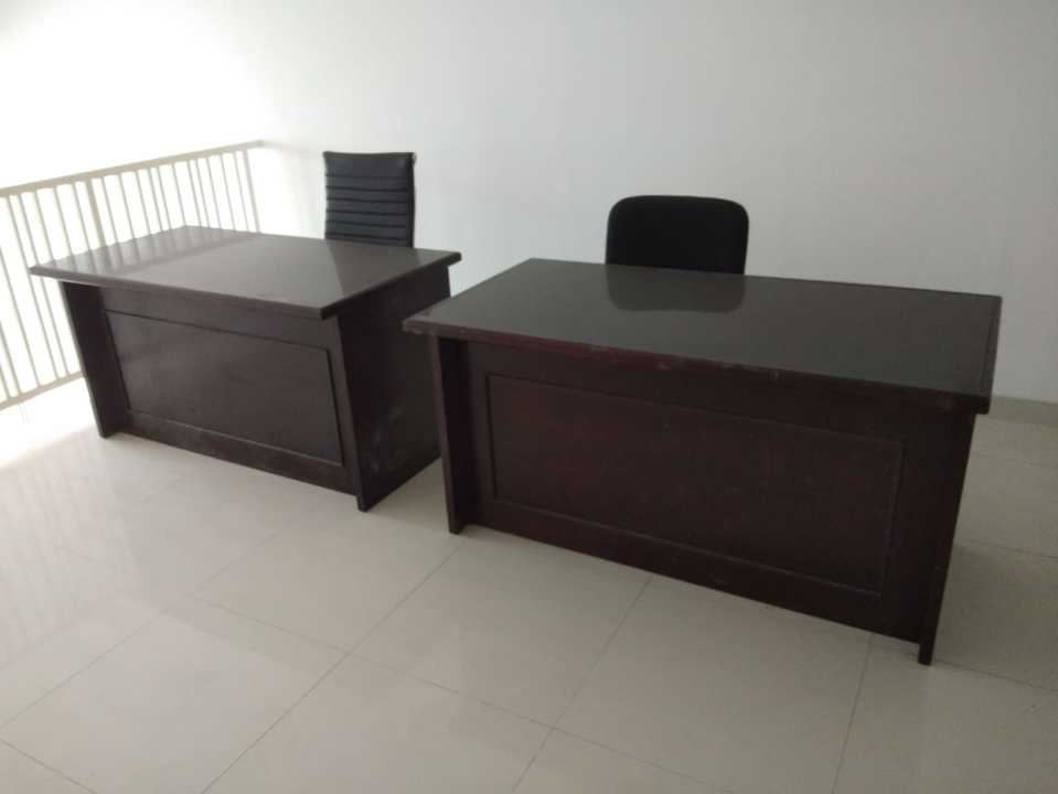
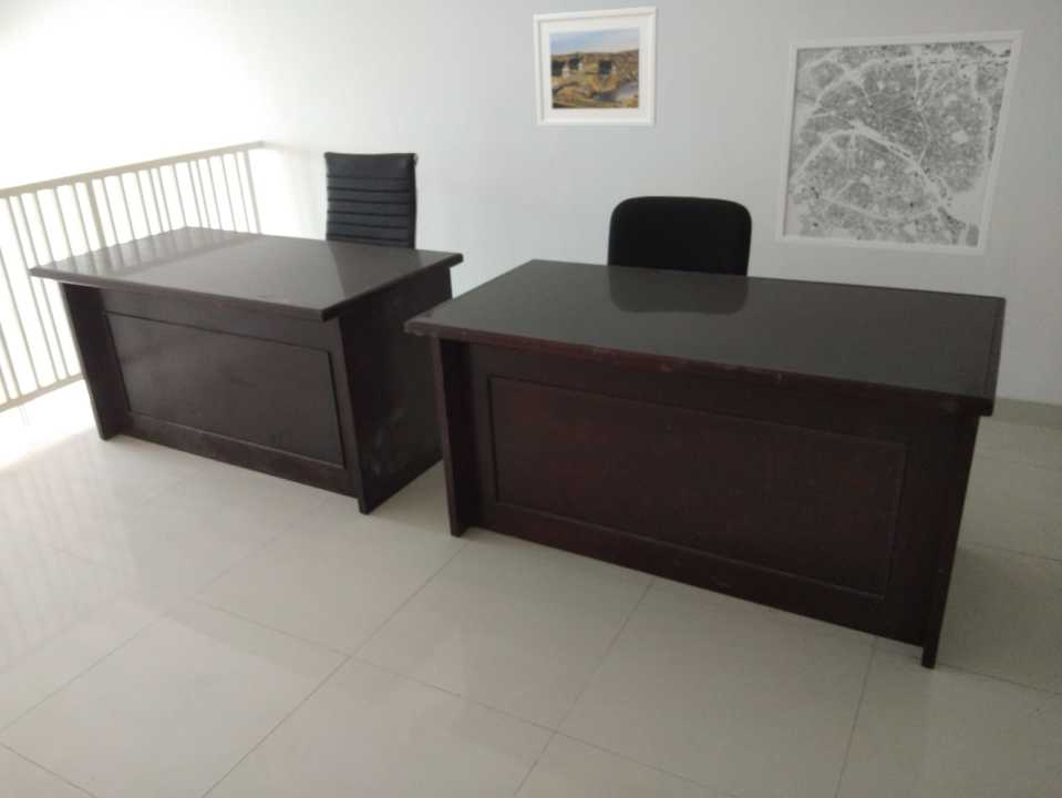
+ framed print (594, 70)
+ wall art (887, 146)
